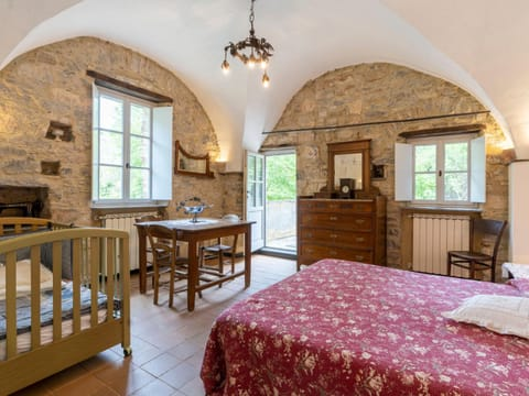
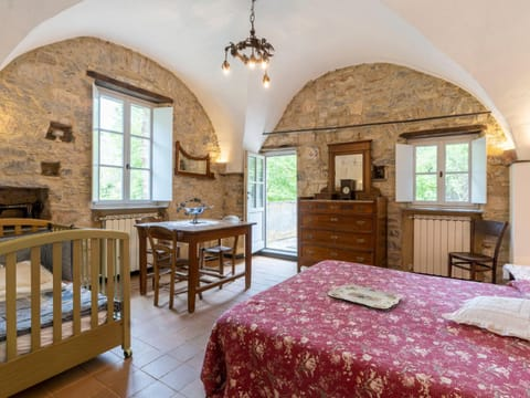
+ serving tray (363, 295)
